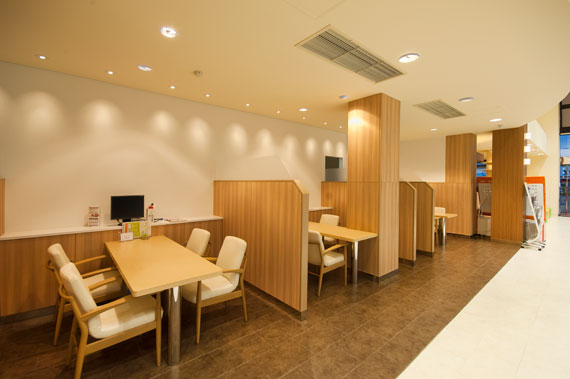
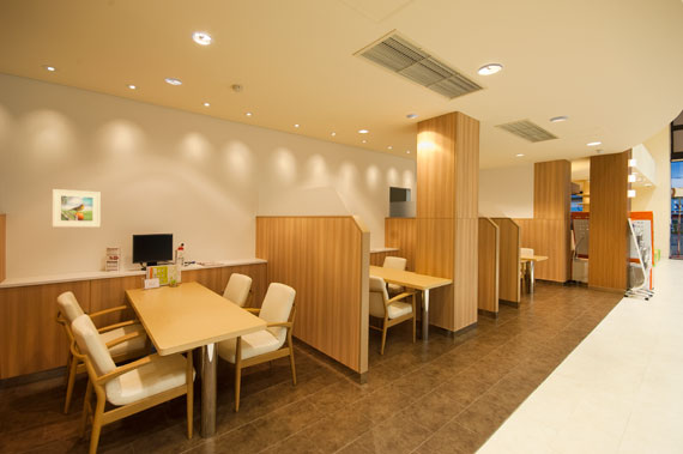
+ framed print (77, 208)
